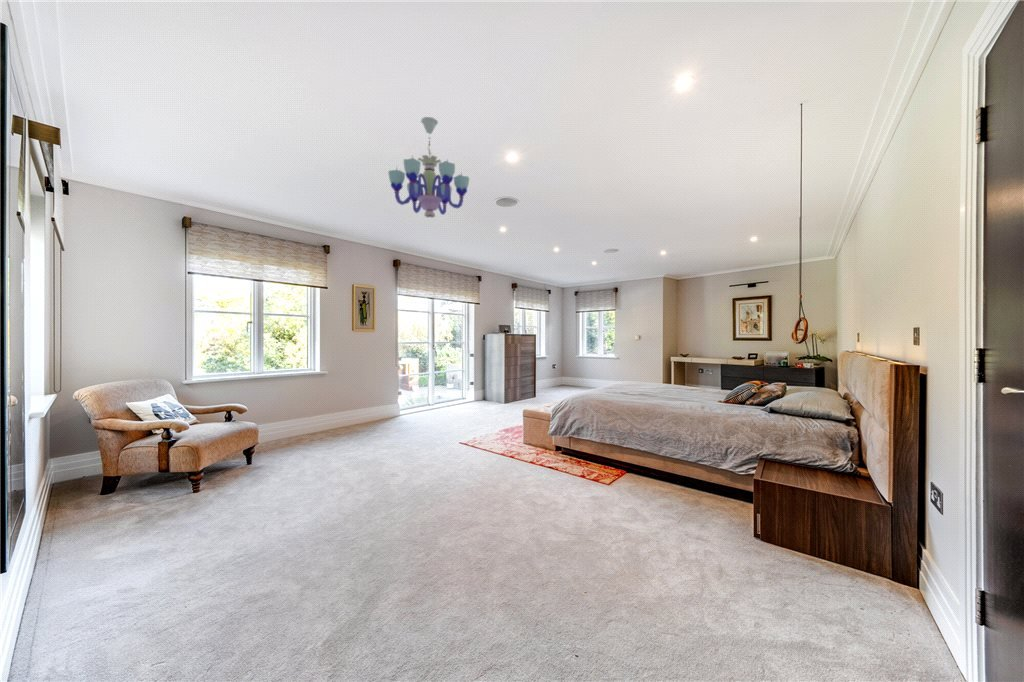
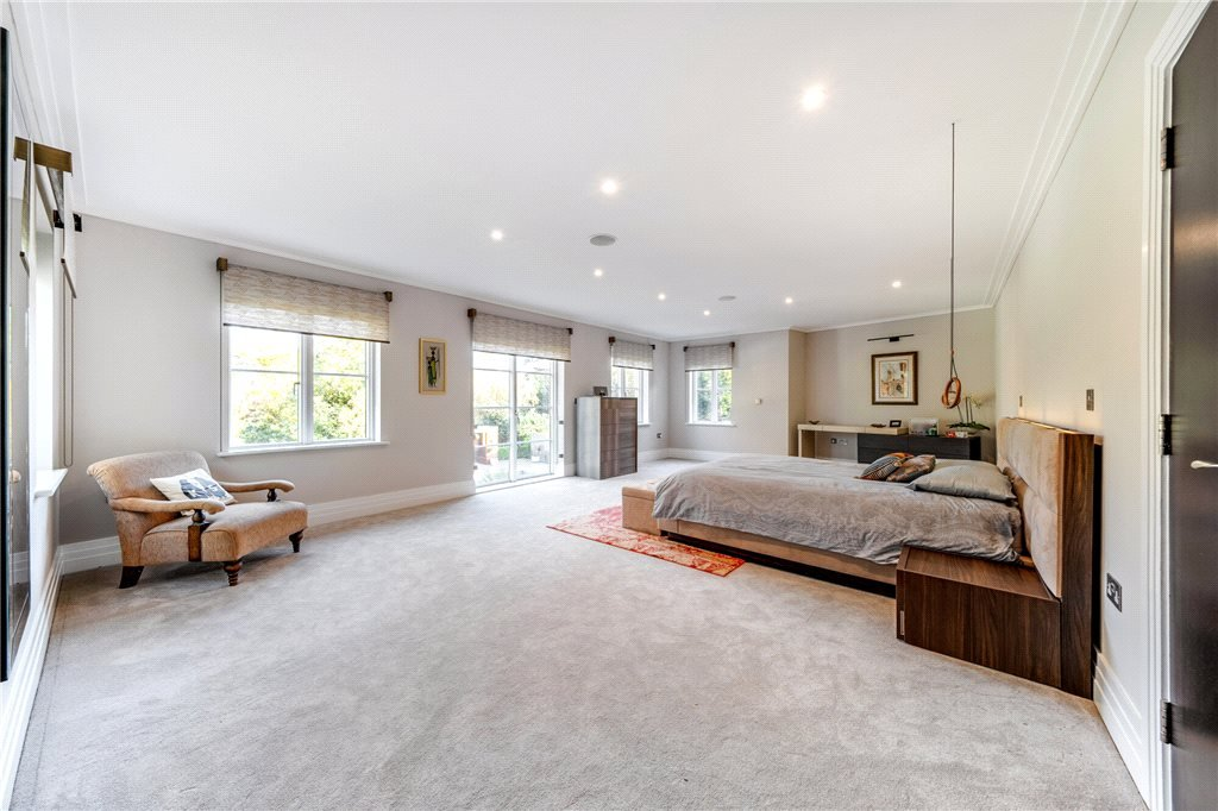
- chandelier (429, 169)
